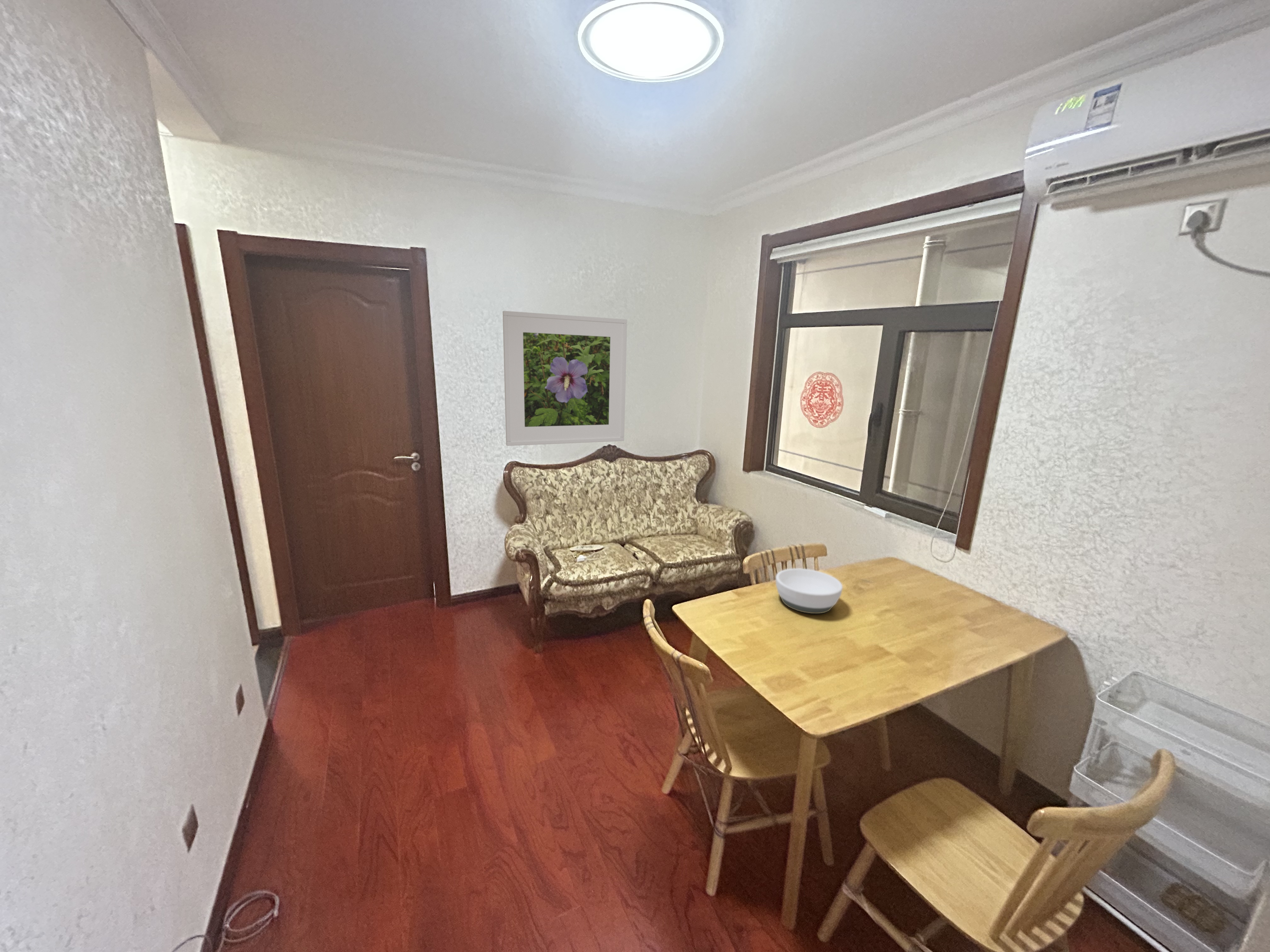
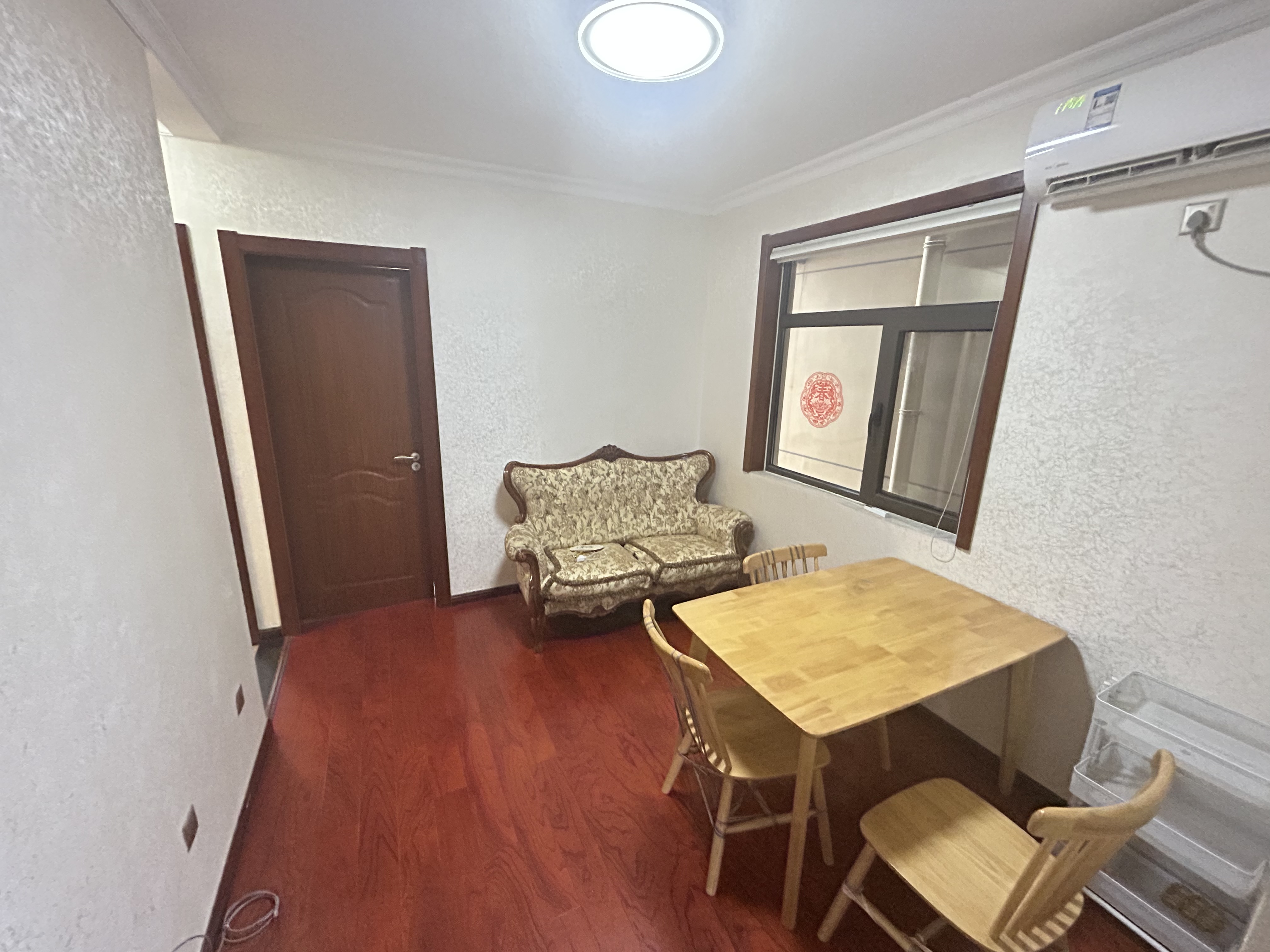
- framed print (568, 381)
- bowl (807, 591)
